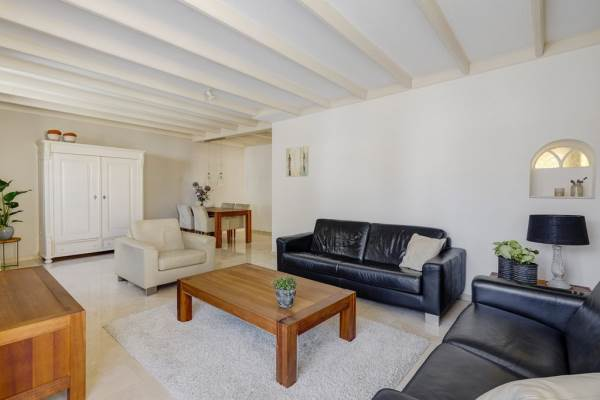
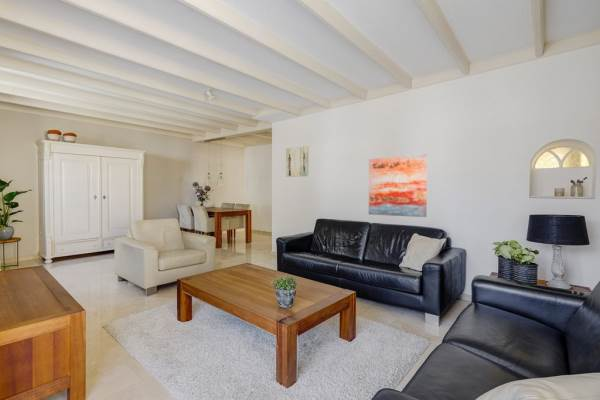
+ wall art (396, 186)
